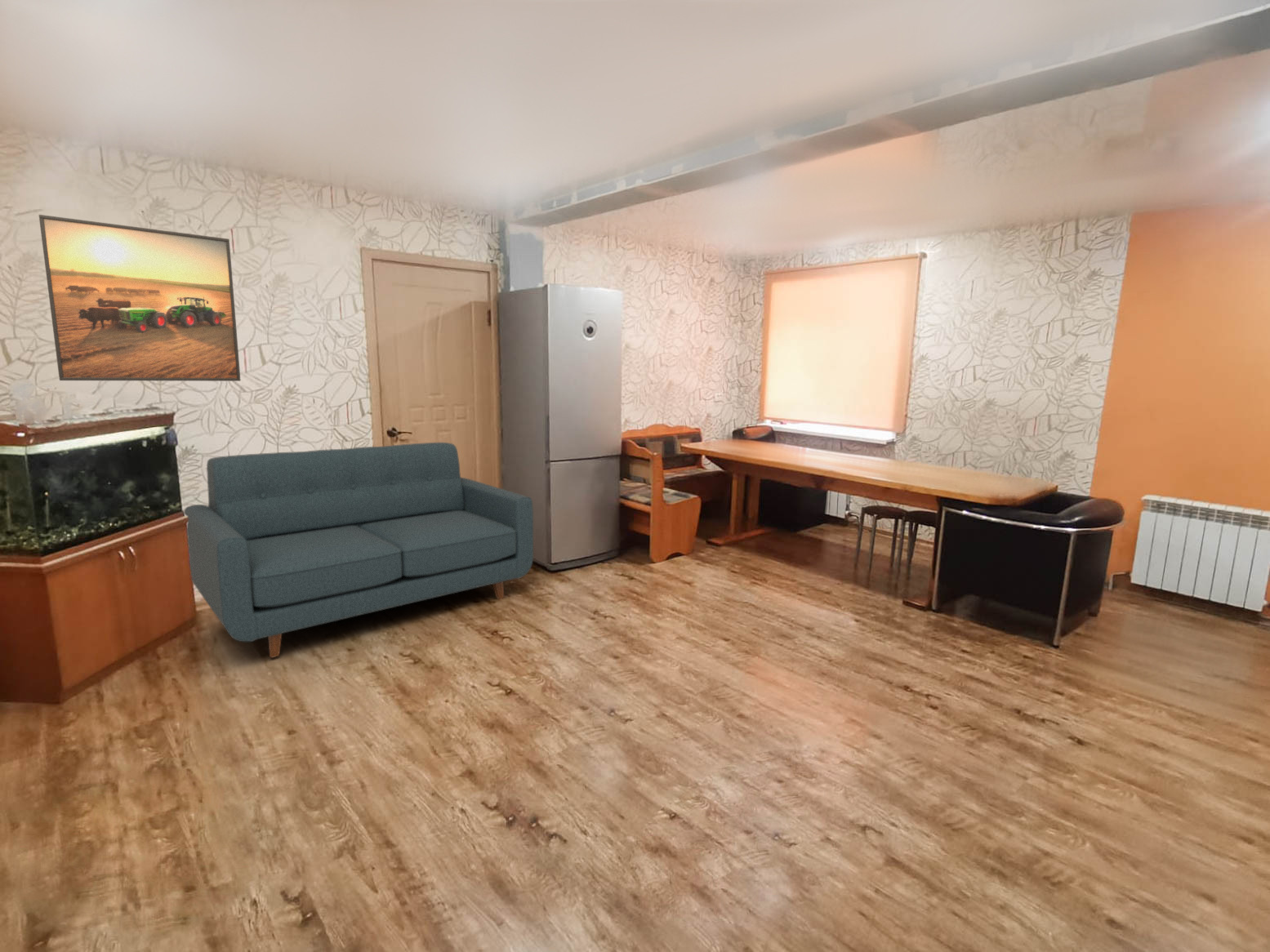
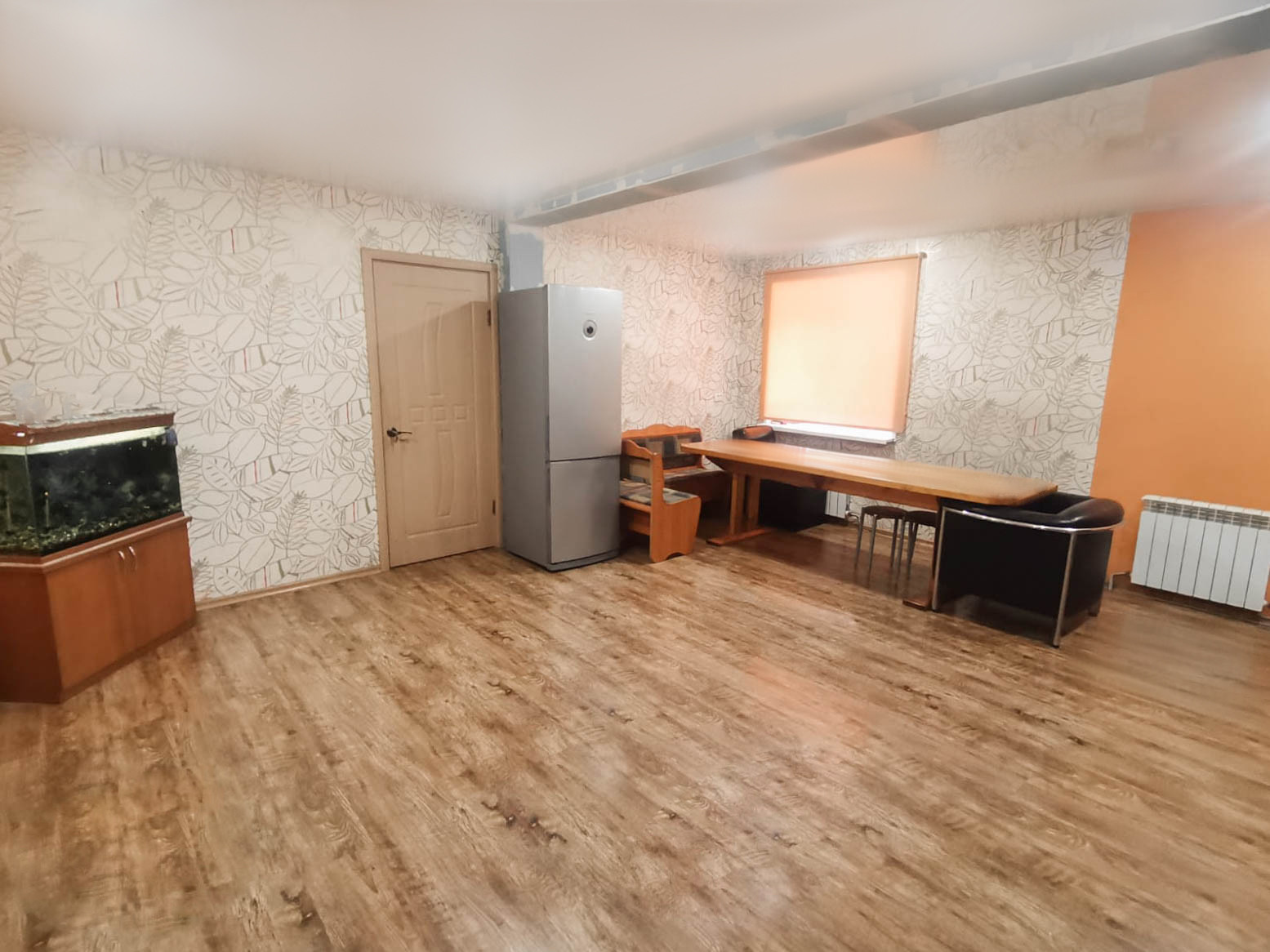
- sofa (369, 530)
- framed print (149, 305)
